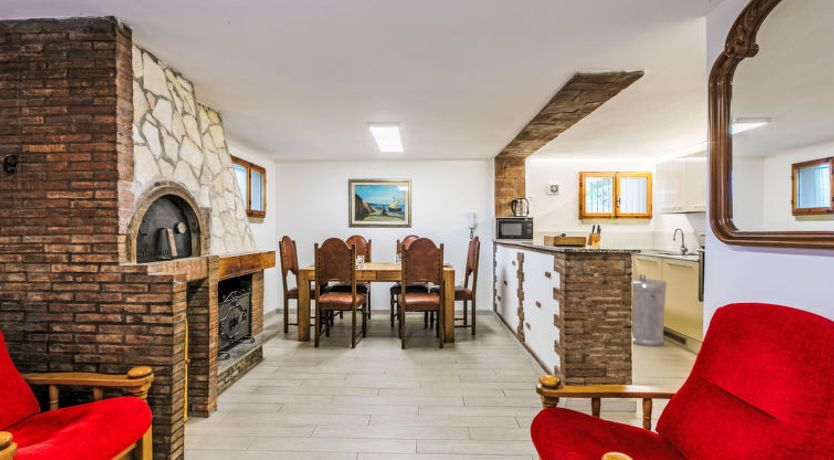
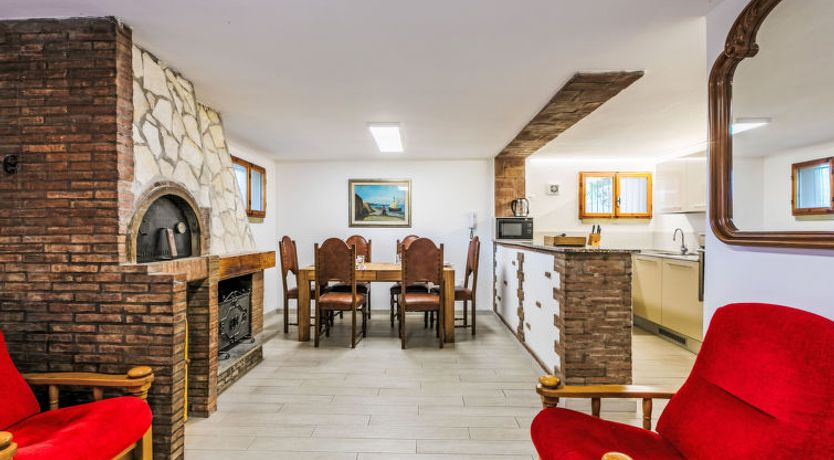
- trash can (642, 308)
